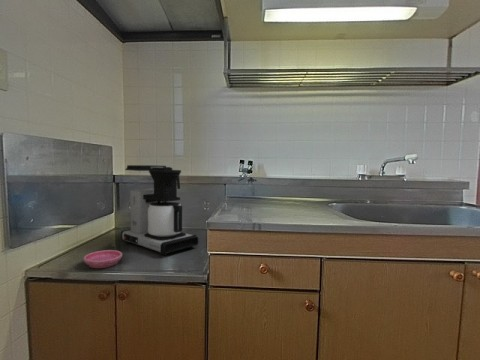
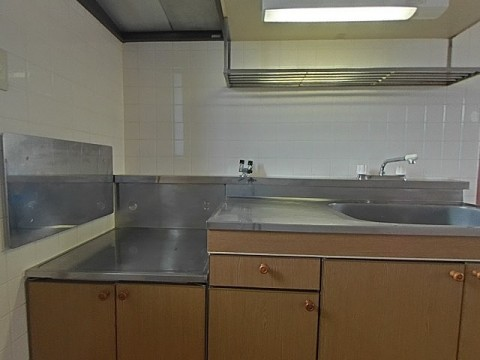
- coffee maker (158, 205)
- saucer (103, 259)
